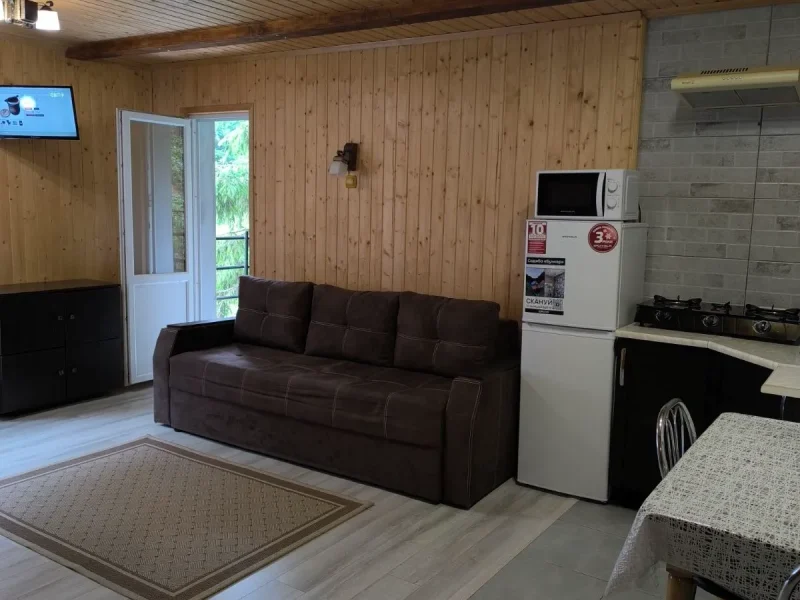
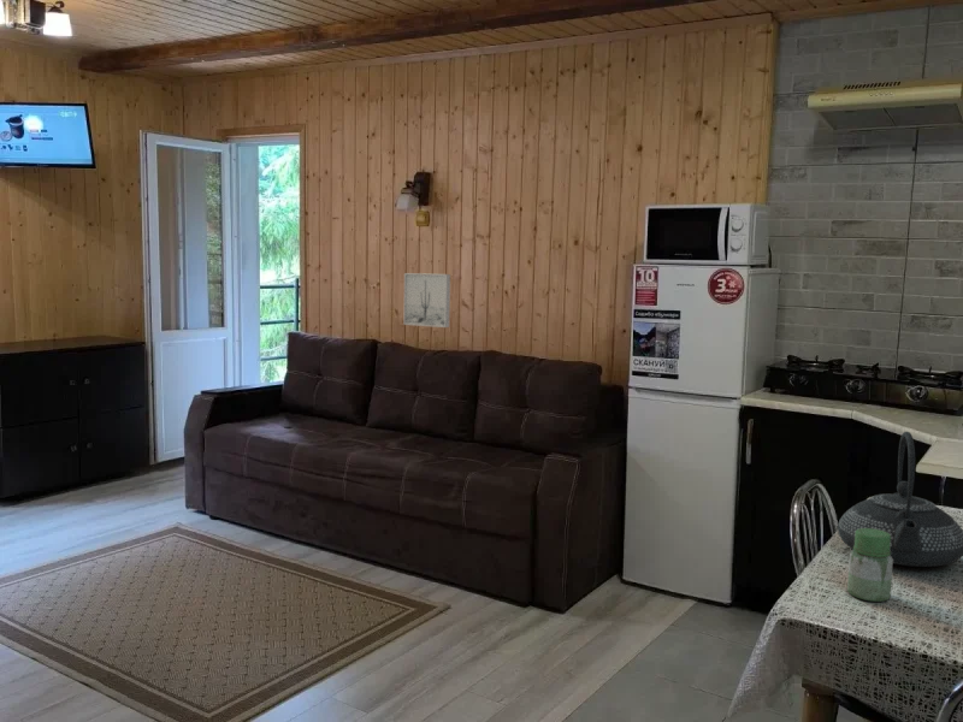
+ jar (870, 563)
+ teapot (904, 497)
+ wall art (426, 300)
